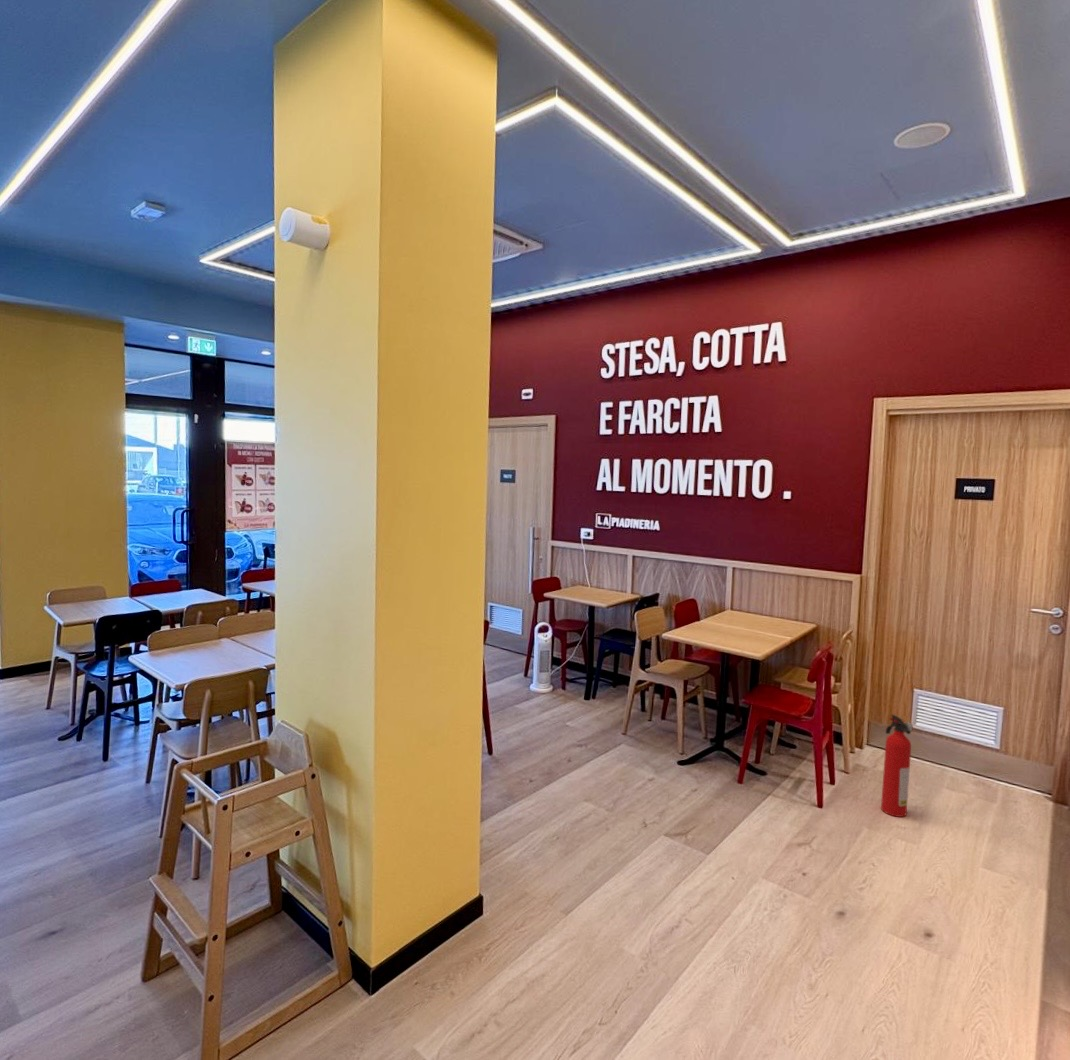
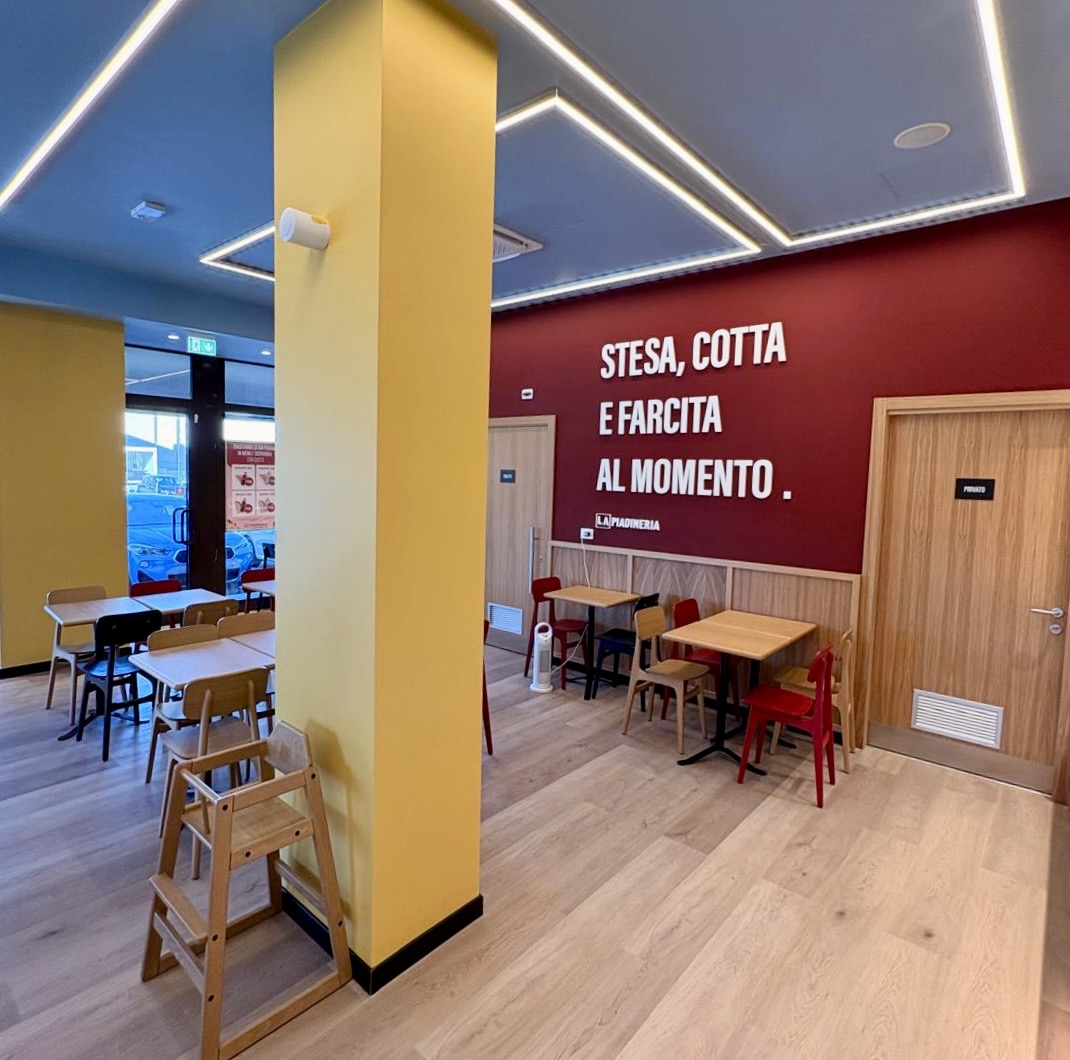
- fire extinguisher (895, 764)
